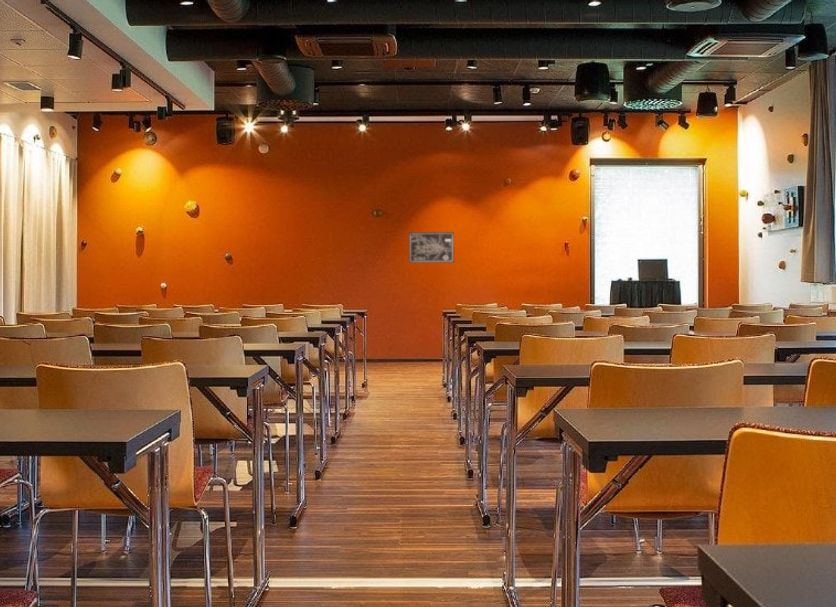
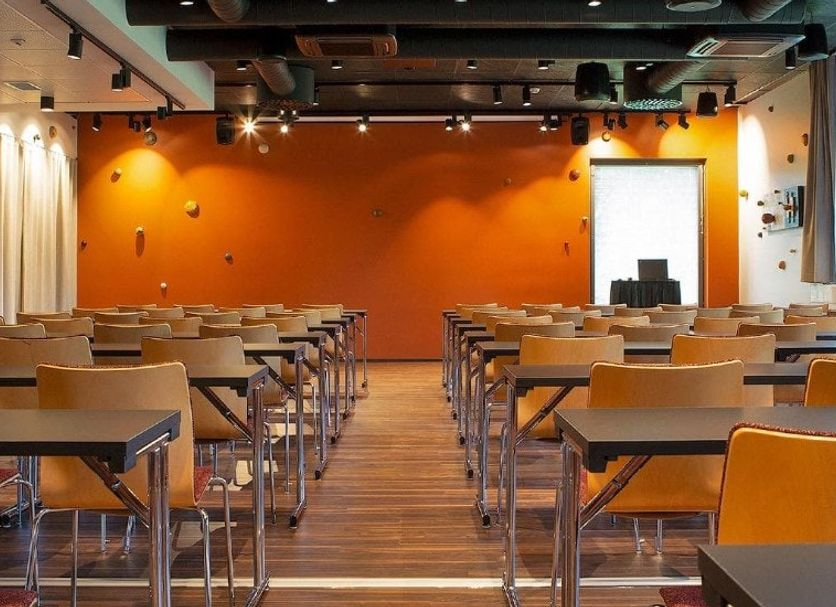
- wall art (431, 247)
